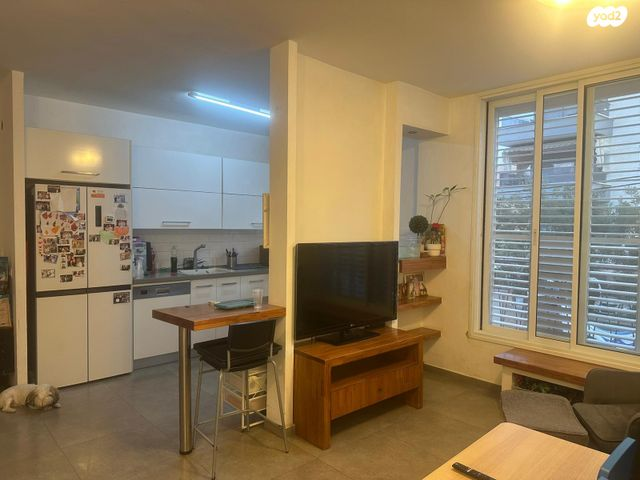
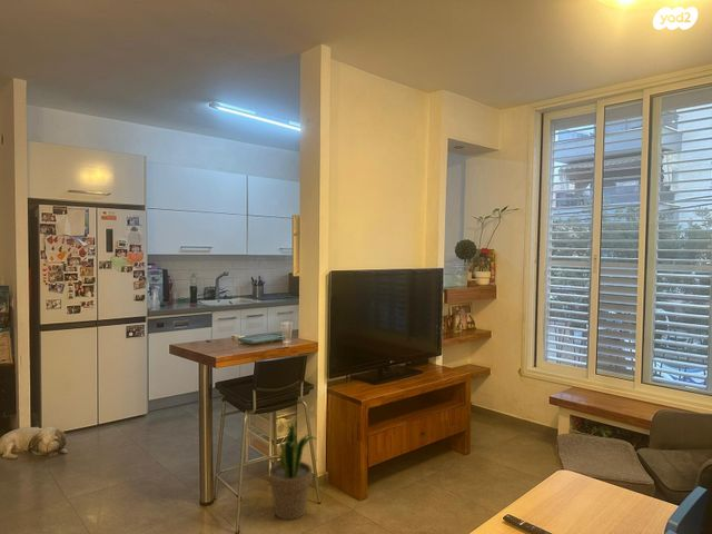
+ potted plant (294, 468)
